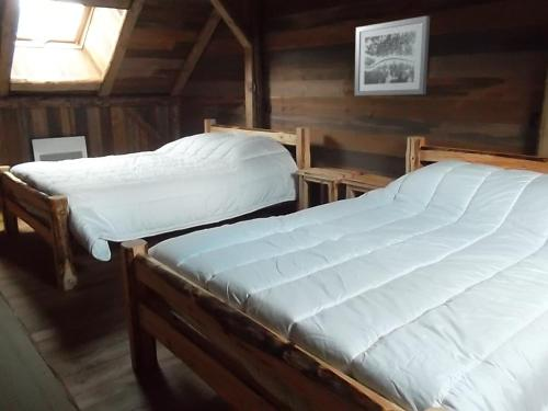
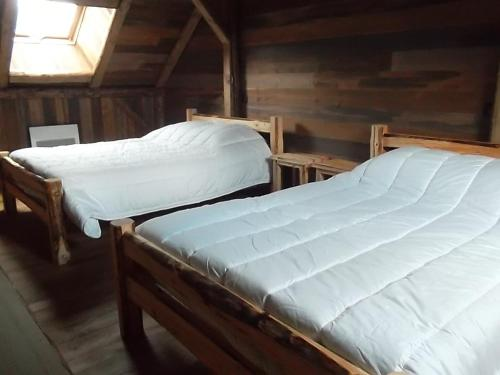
- wall art (389, 59)
